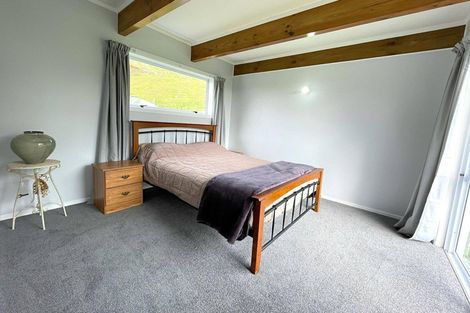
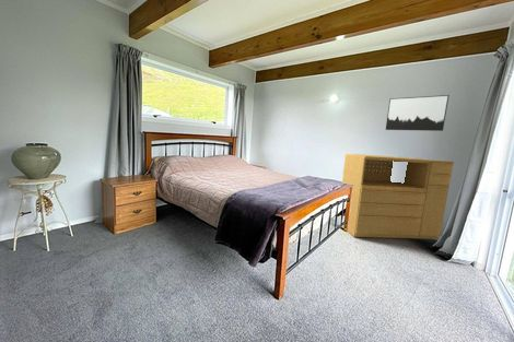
+ wall art (414, 114)
+ dresser (390, 194)
